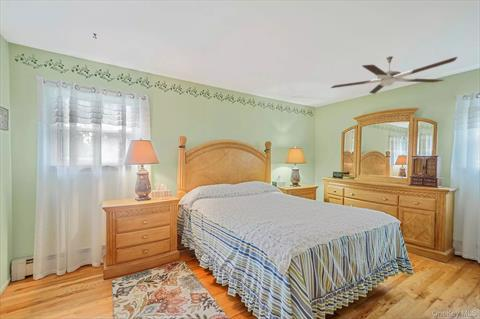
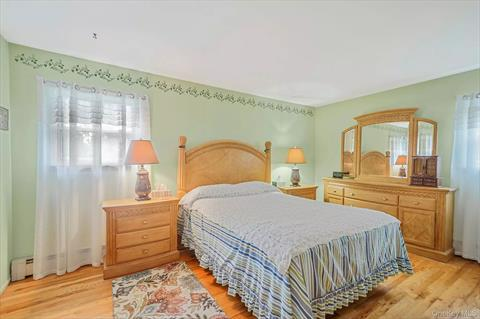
- ceiling fan (384, 72)
